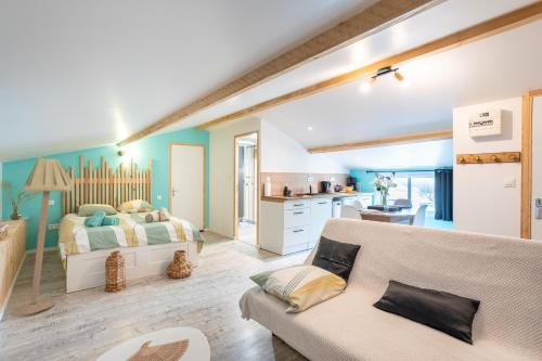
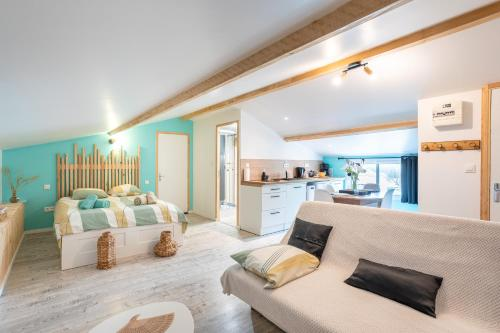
- floor lamp (43, 231)
